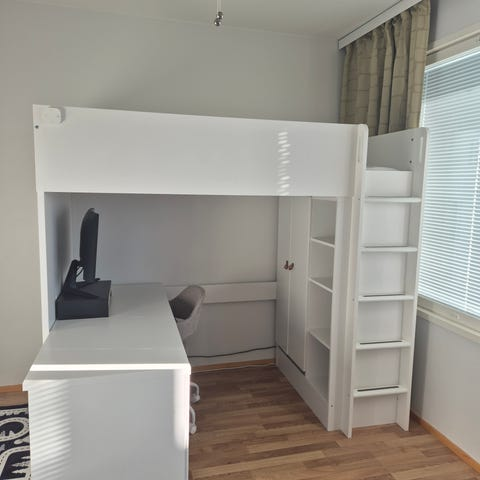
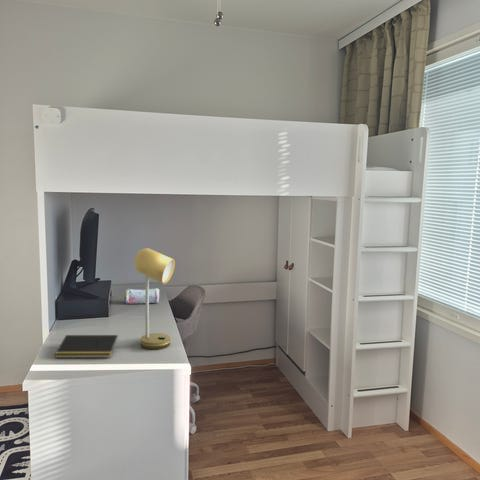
+ pencil case (142, 295)
+ notepad (87, 345)
+ desk lamp (148, 297)
